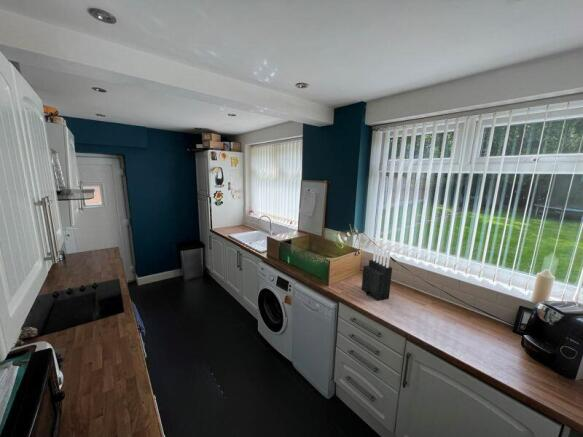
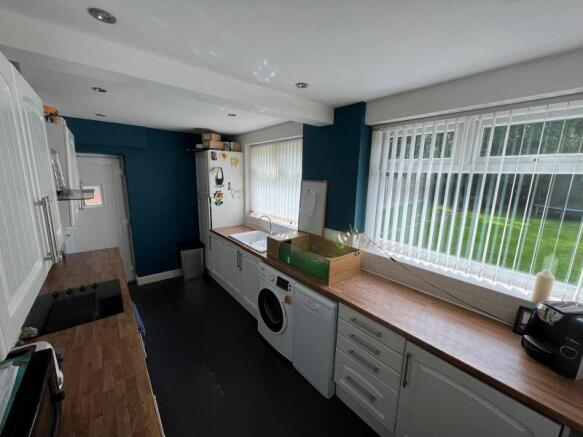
- knife block (375, 271)
